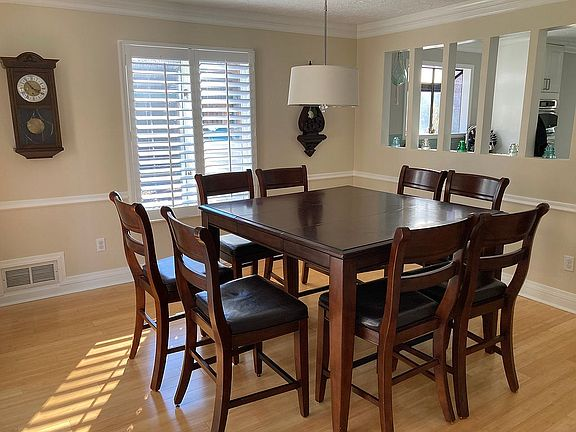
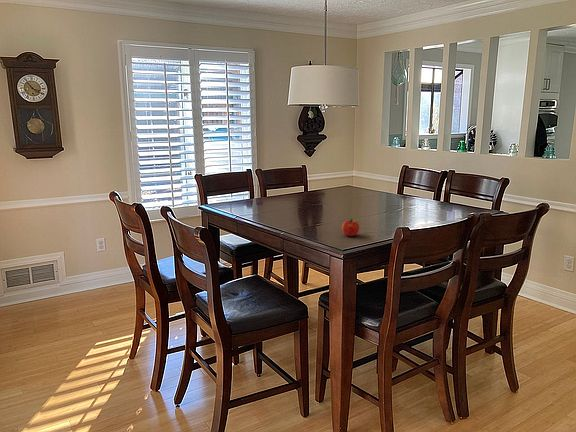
+ fruit (350, 227)
